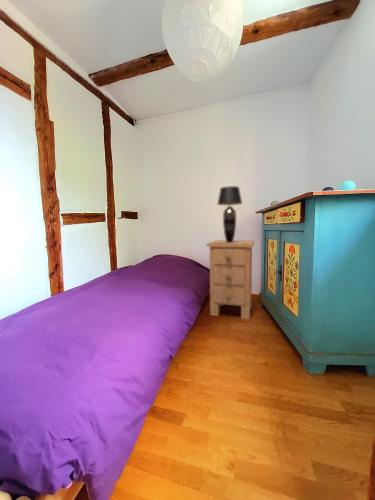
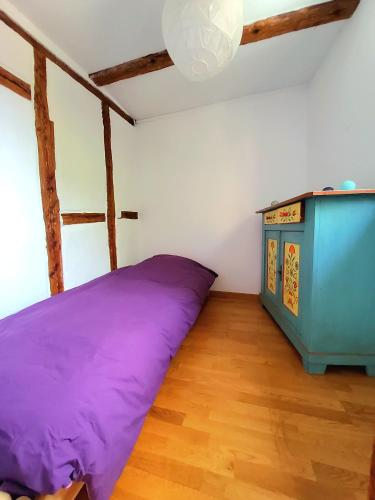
- table lamp (229, 215)
- nightstand (231, 277)
